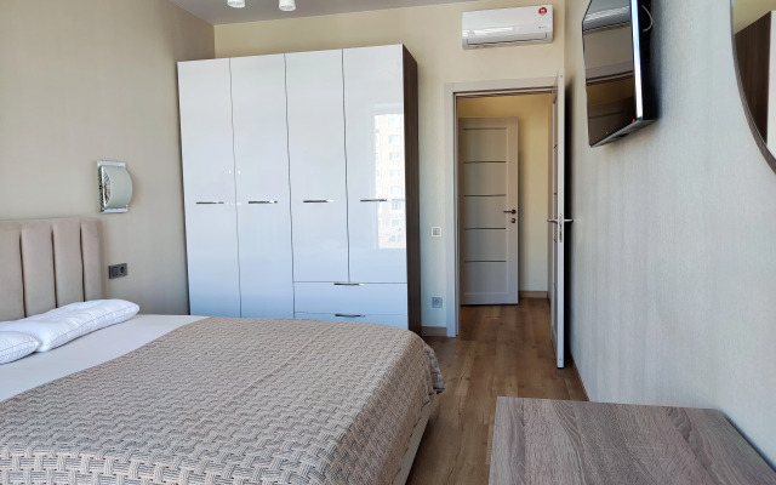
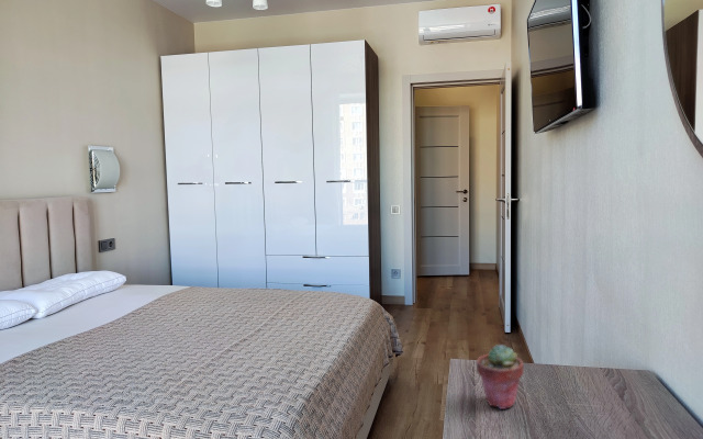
+ potted succulent (500, 373)
